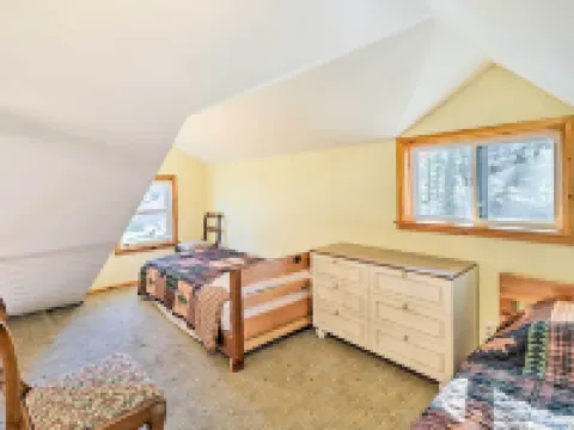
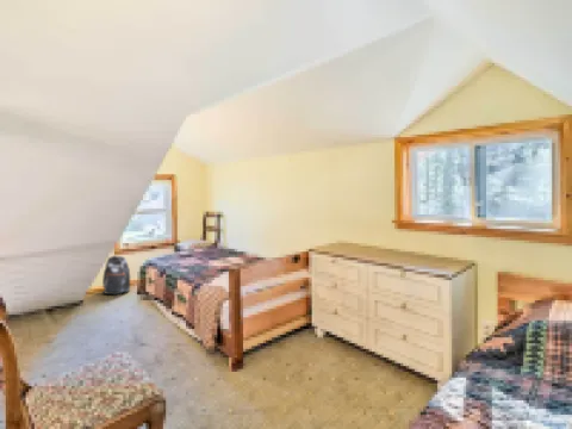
+ backpack (116, 273)
